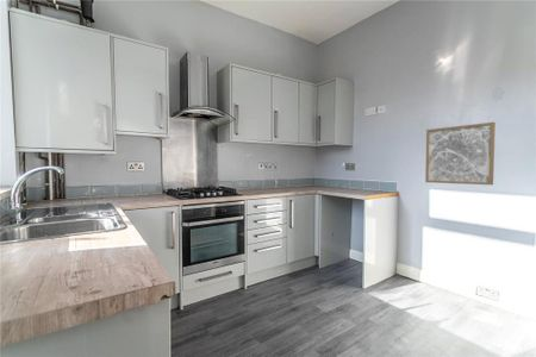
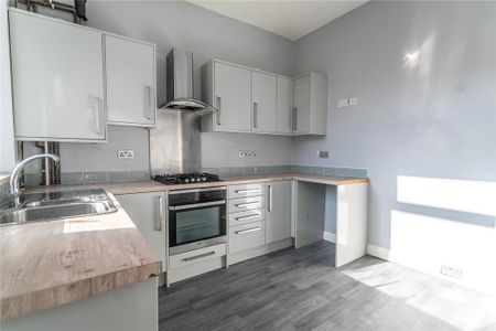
- wall art (456, 155)
